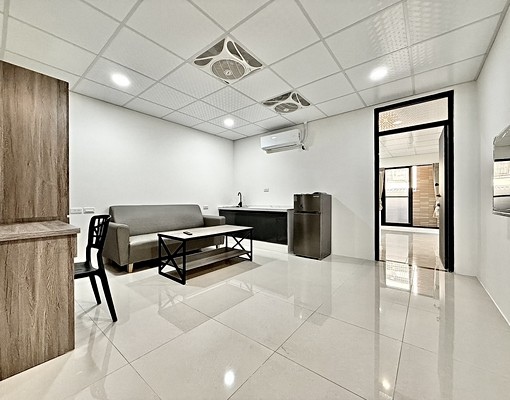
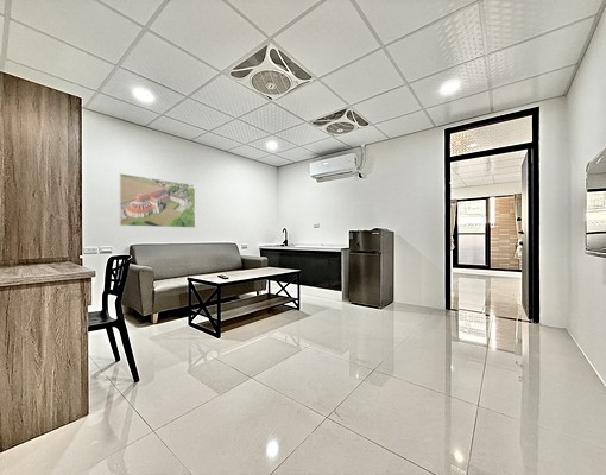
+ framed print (160, 203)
